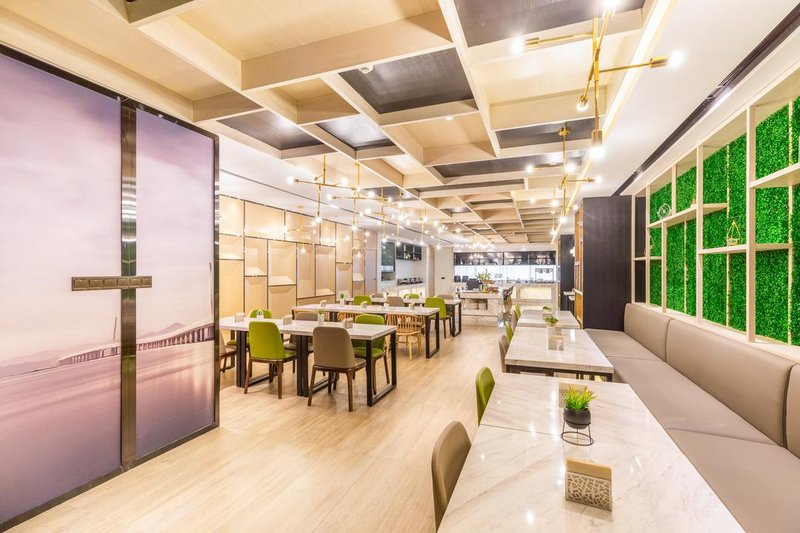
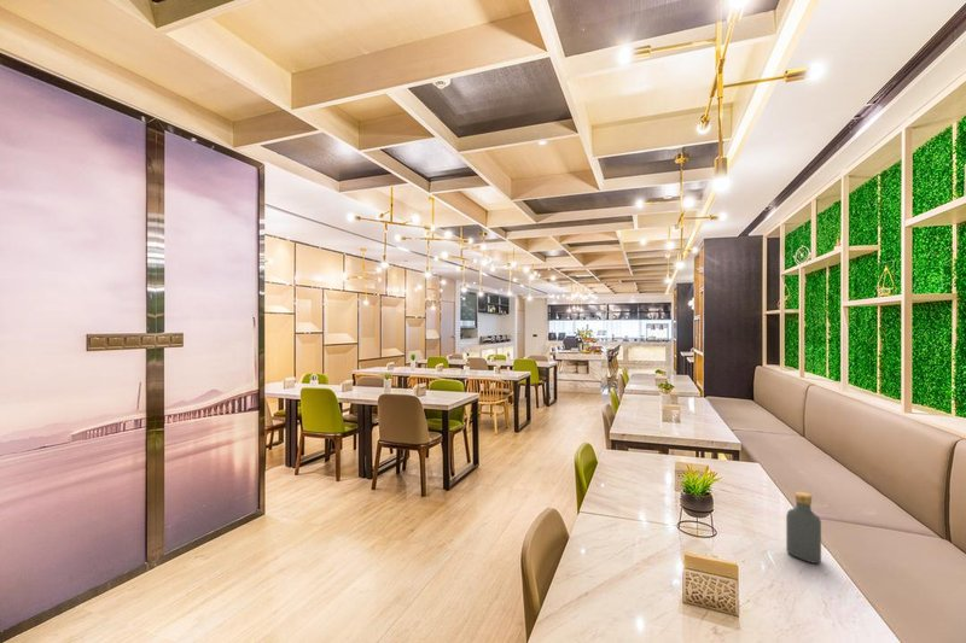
+ vodka (803, 525)
